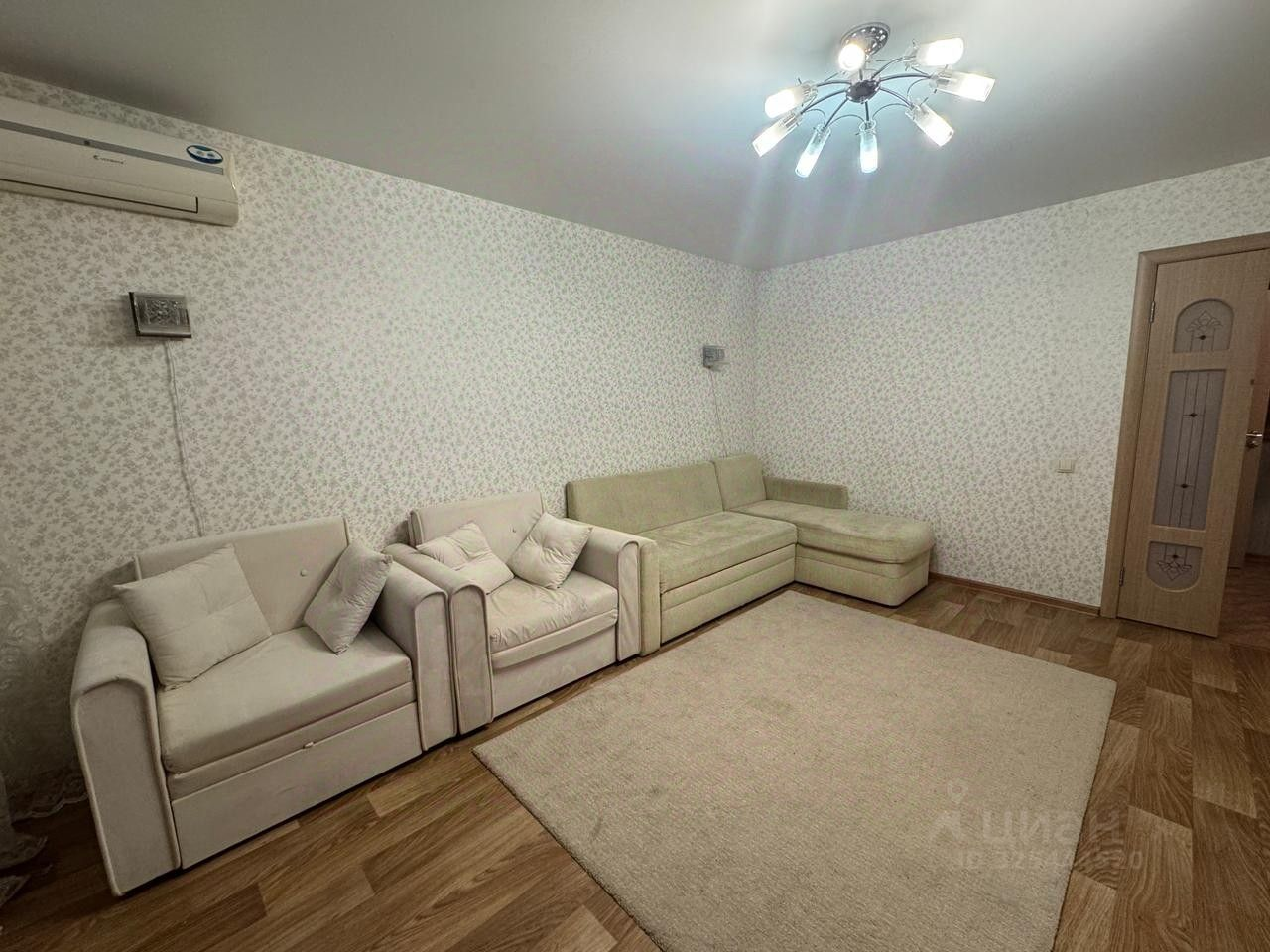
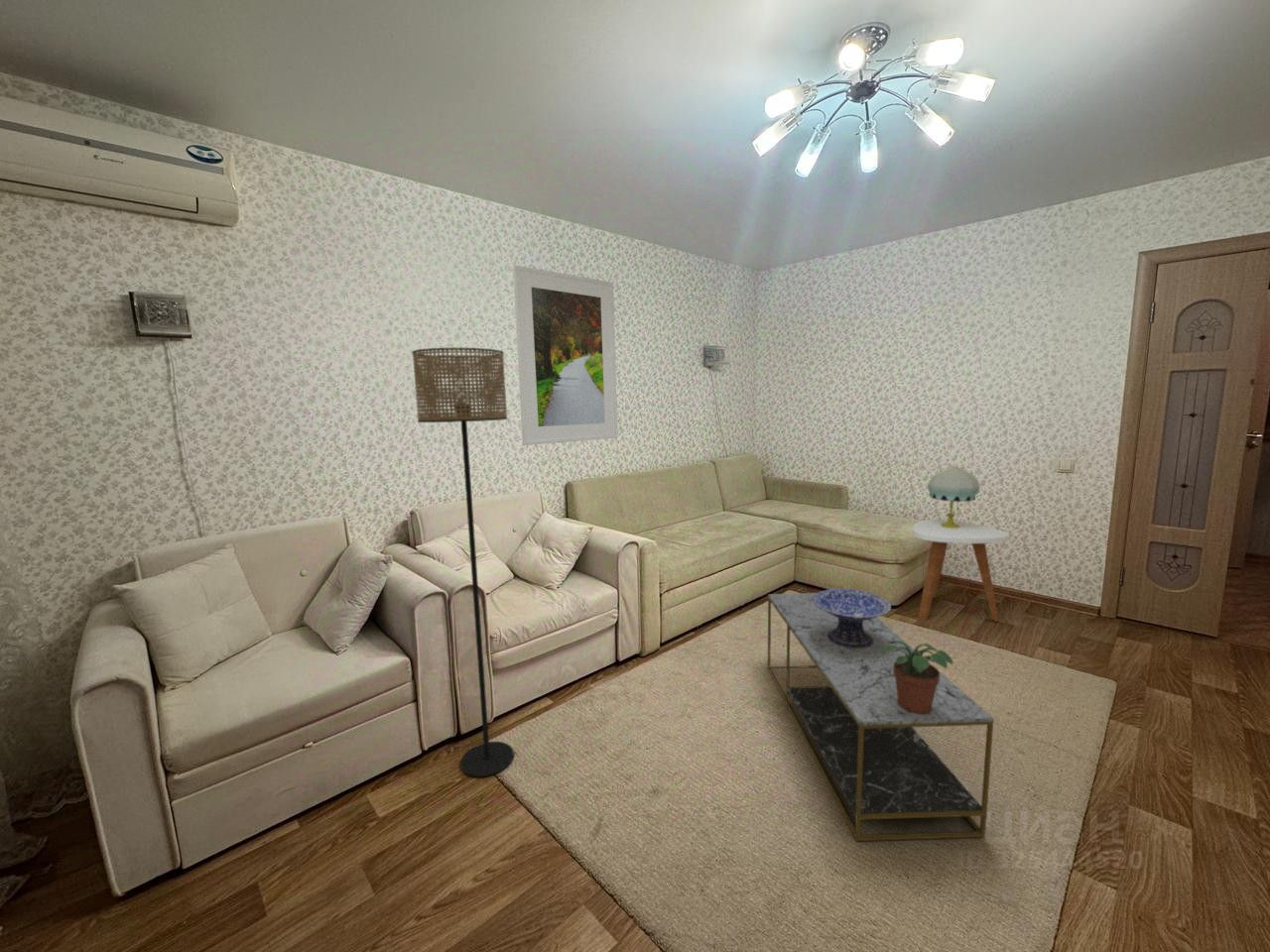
+ coffee table (850, 687)
+ floor lamp (473, 566)
+ table lamp (952, 495)
+ decorative bowl (850, 619)
+ side table (942, 568)
+ potted plant (913, 675)
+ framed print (570, 359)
